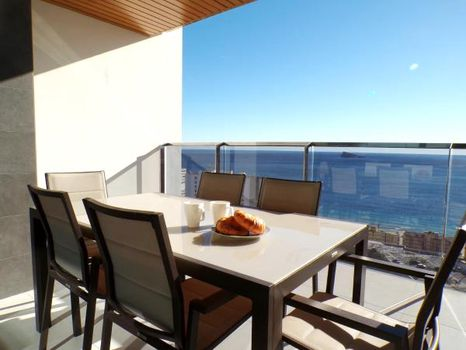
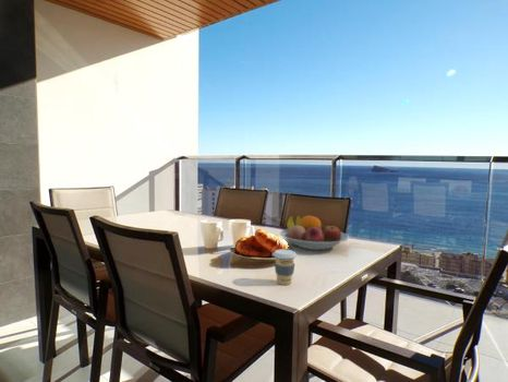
+ fruit bowl (313, 231)
+ coffee cup (283, 266)
